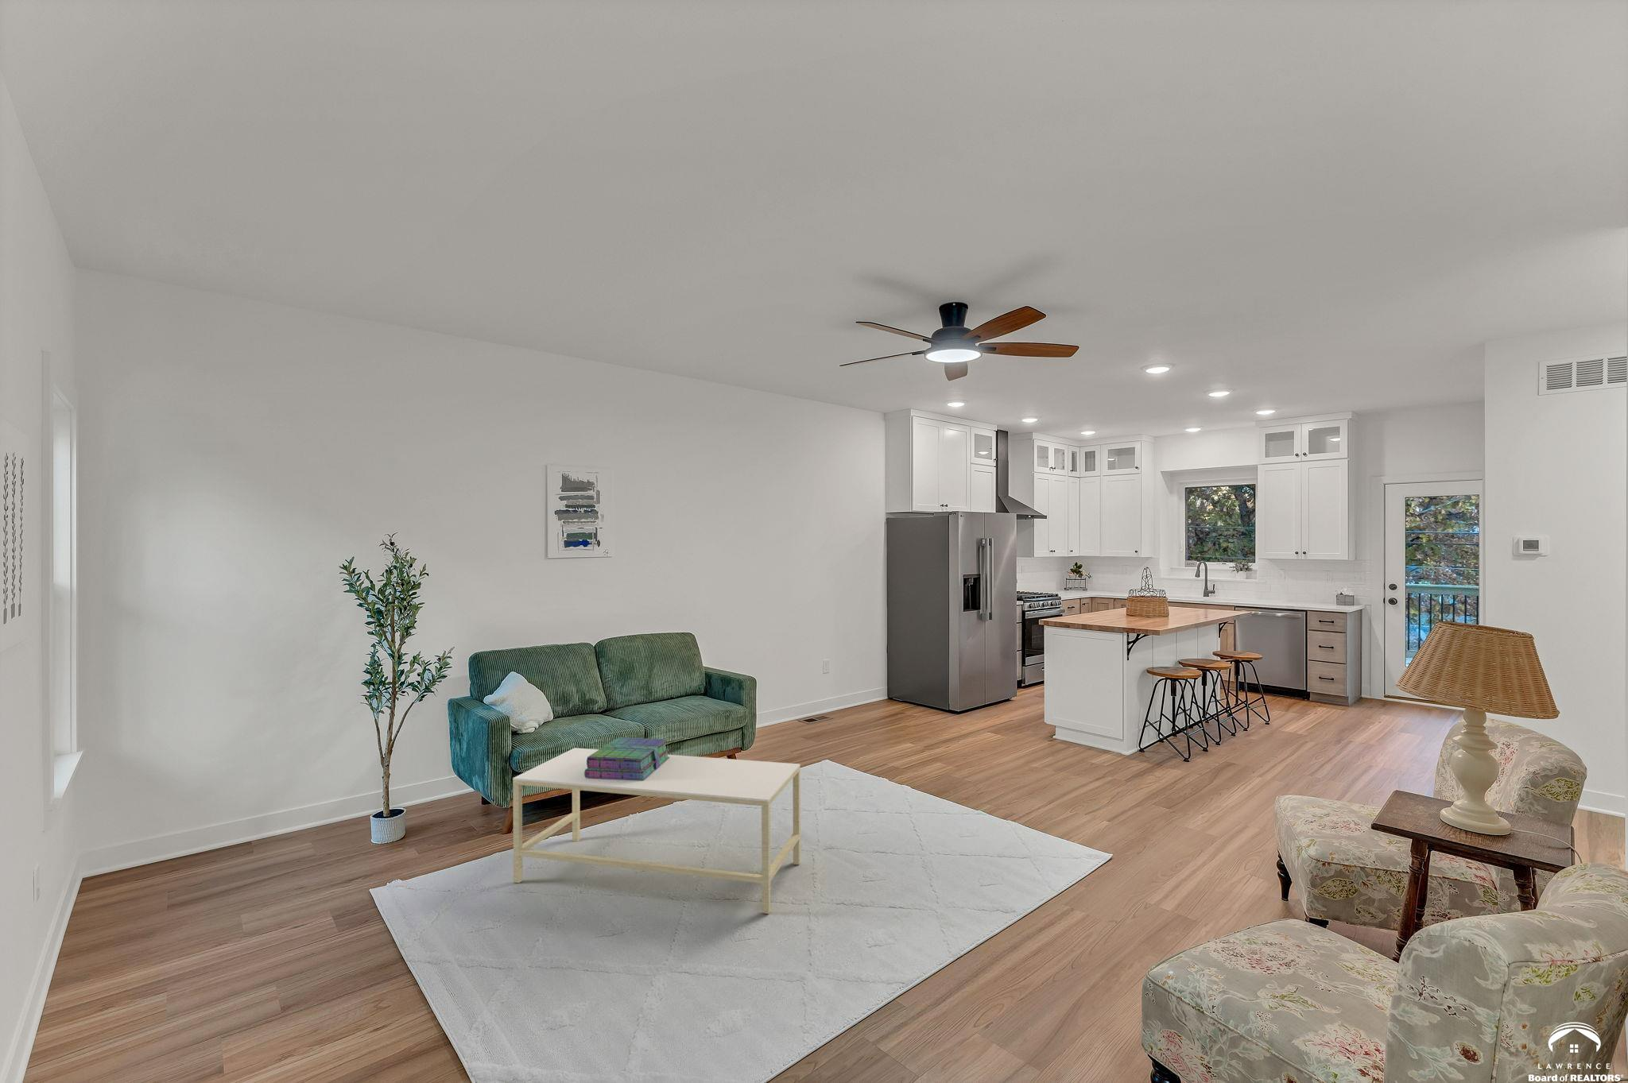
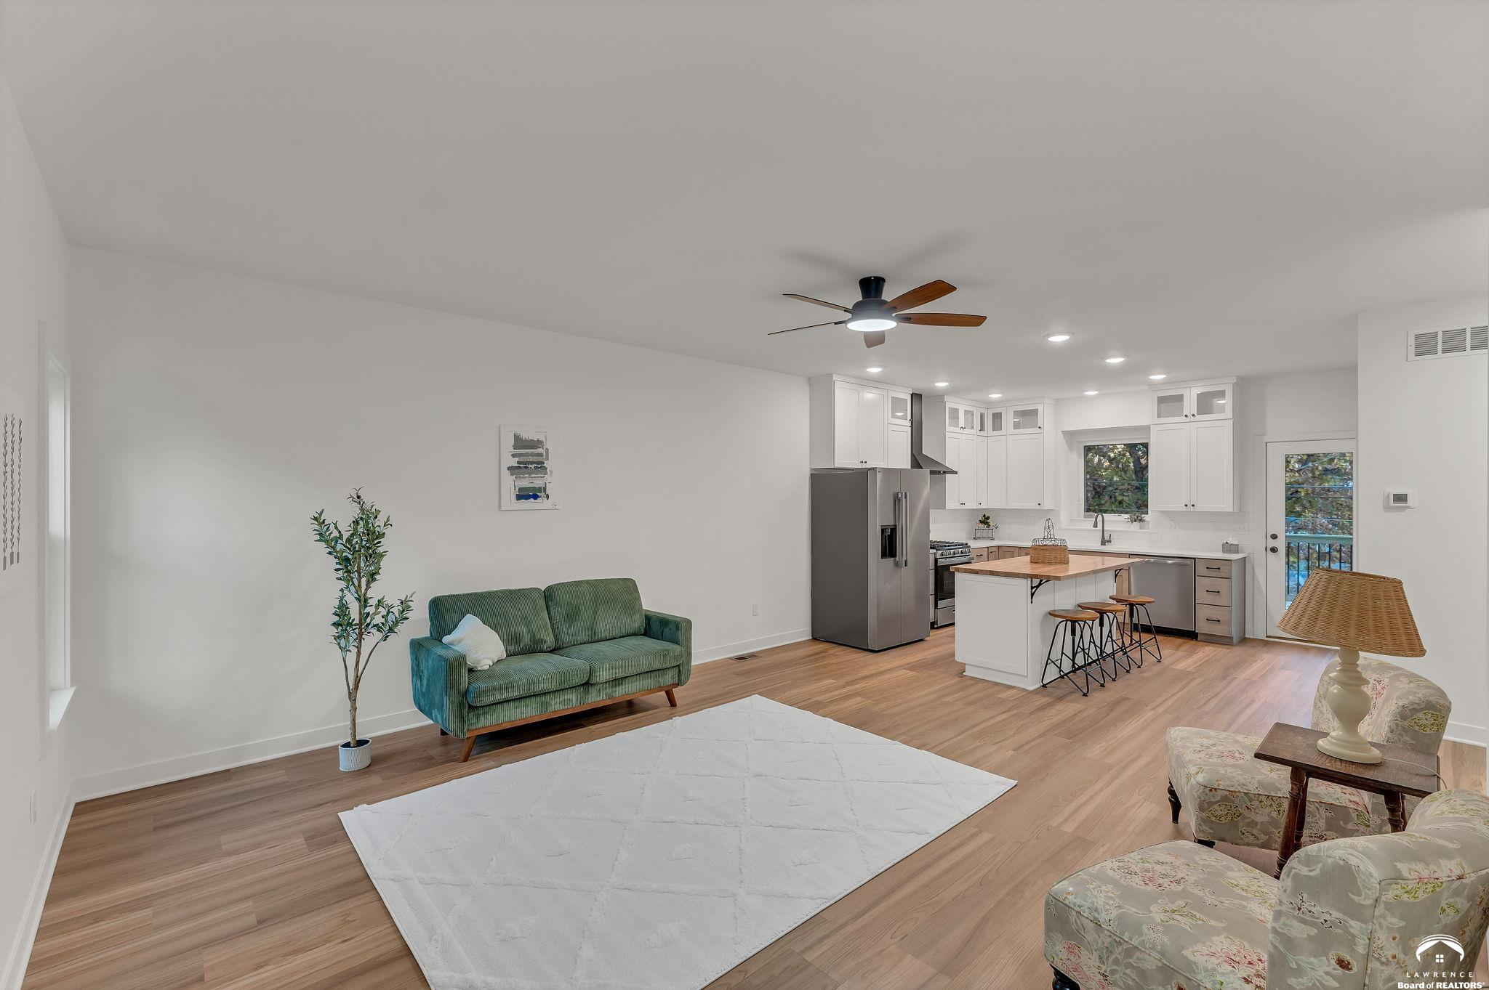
- coffee table (664, 797)
- stack of books (628, 757)
